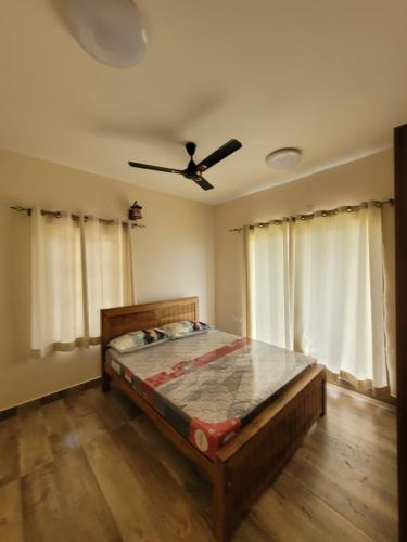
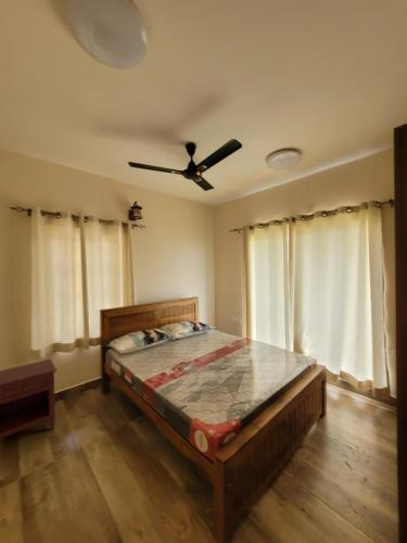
+ nightstand (24, 401)
